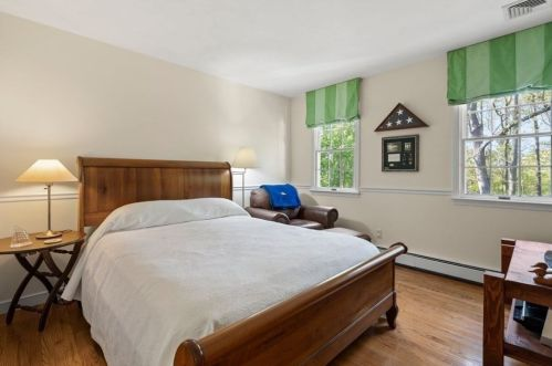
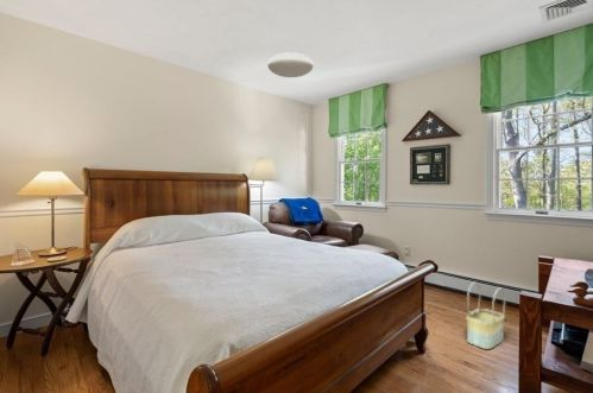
+ basket (485, 312)
+ ceiling light (290, 65)
